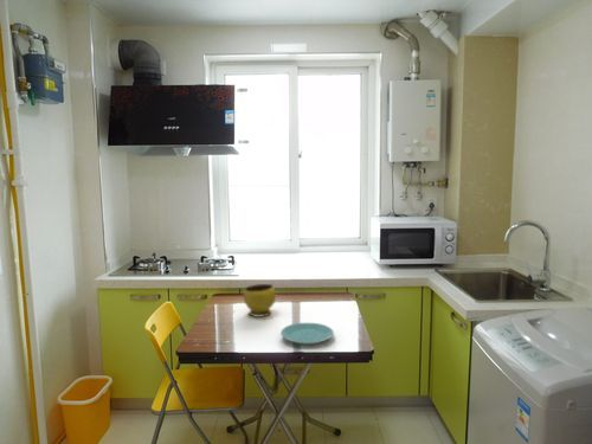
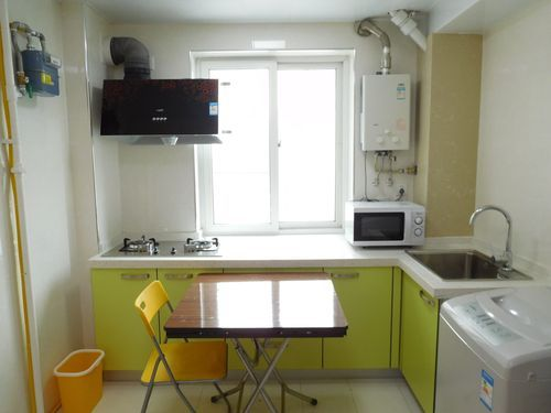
- plate (307, 334)
- bowl (259, 300)
